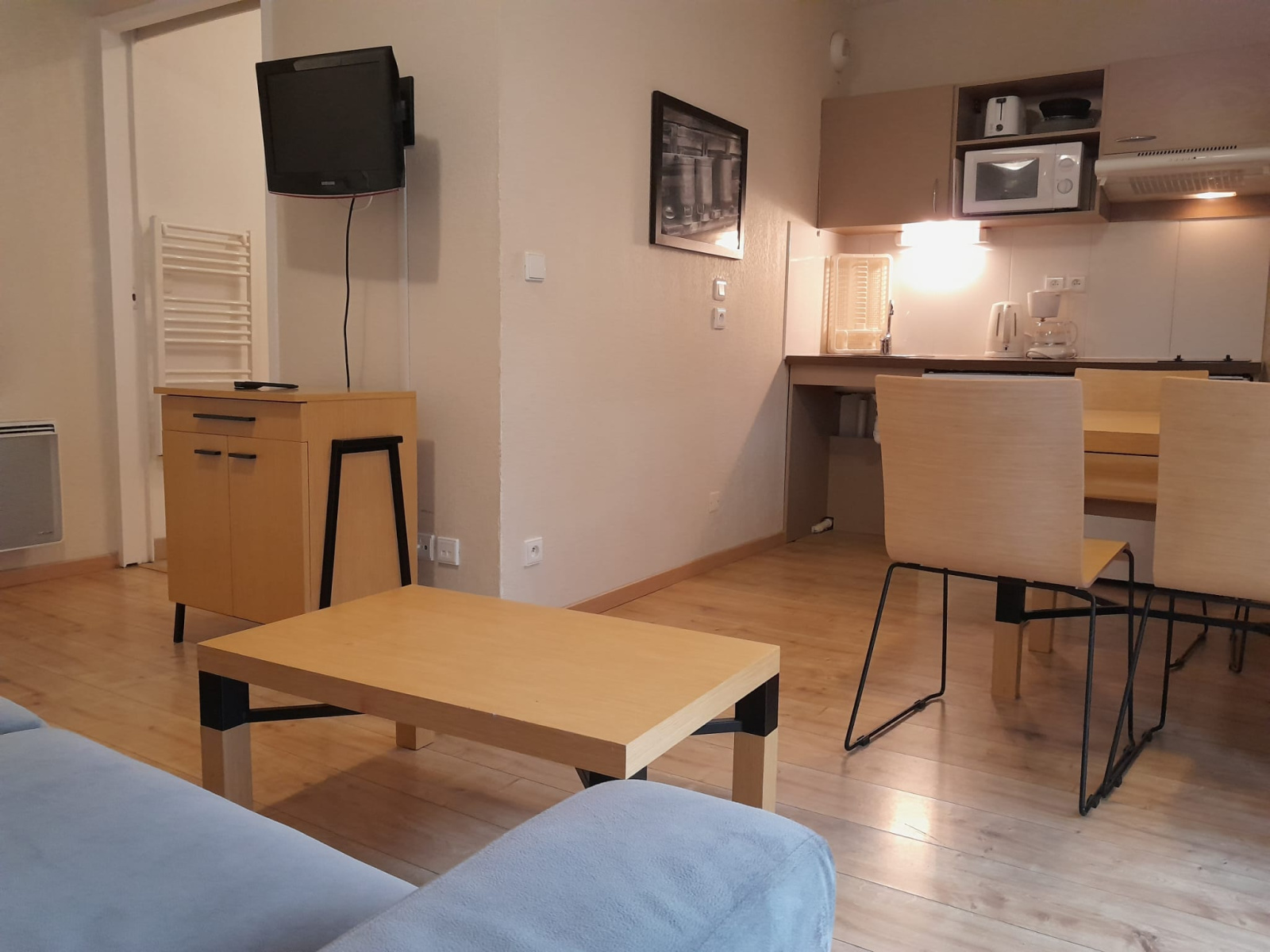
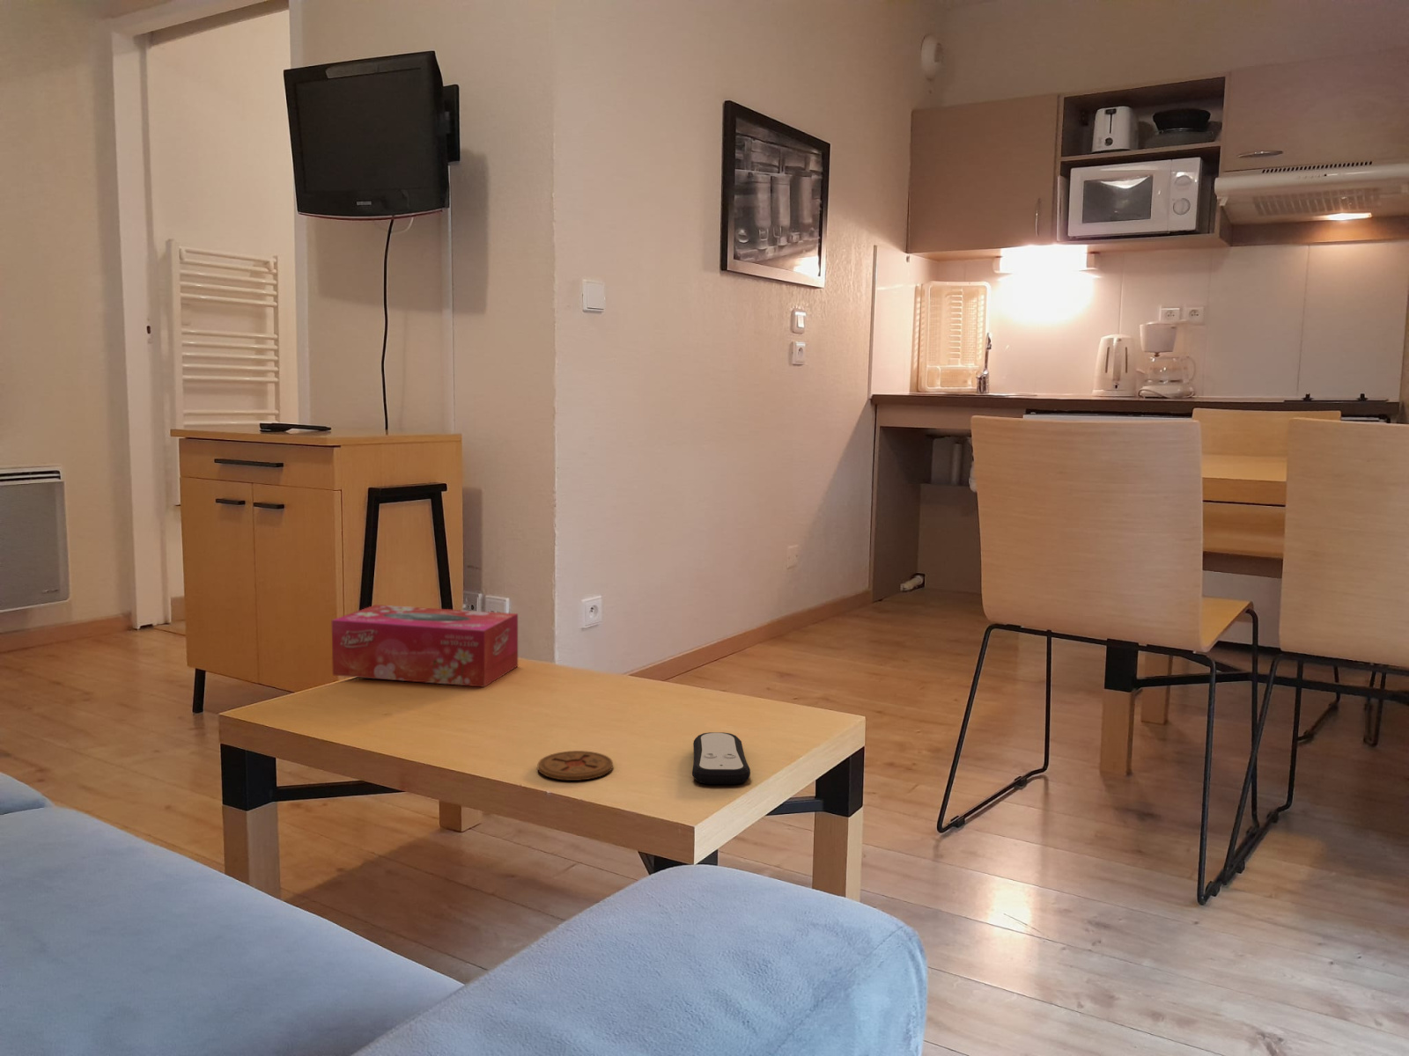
+ tissue box (427, 643)
+ coaster (575, 764)
+ remote control (719, 755)
